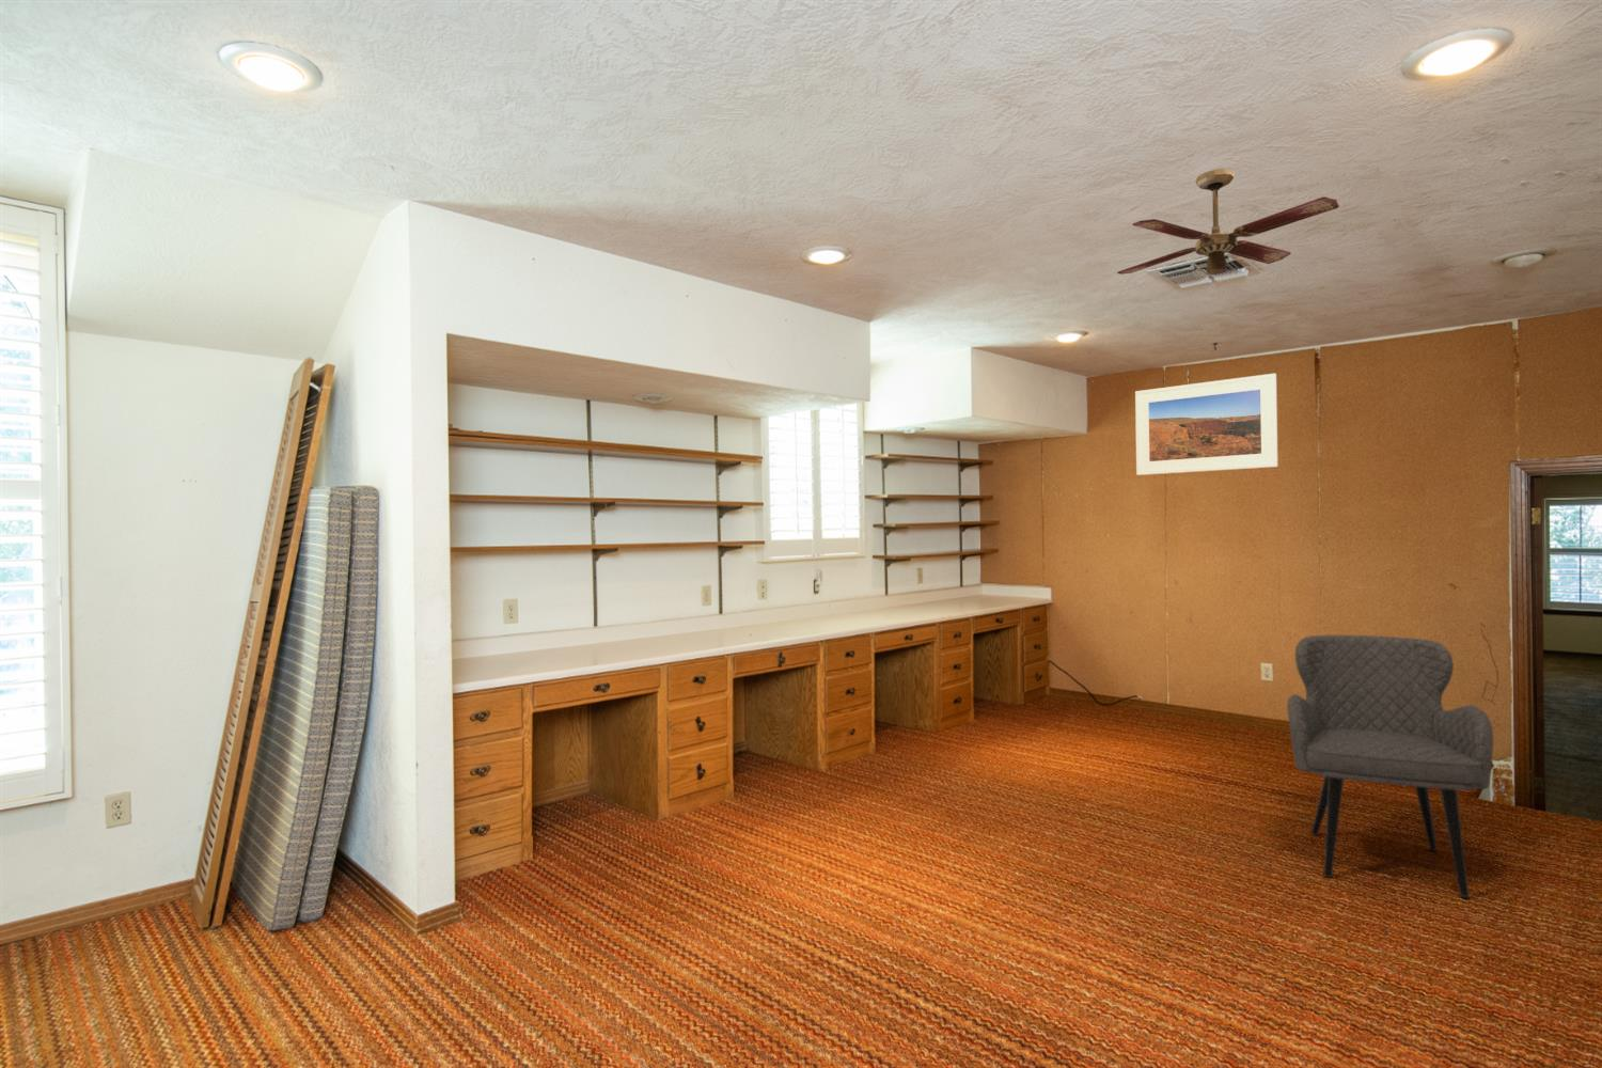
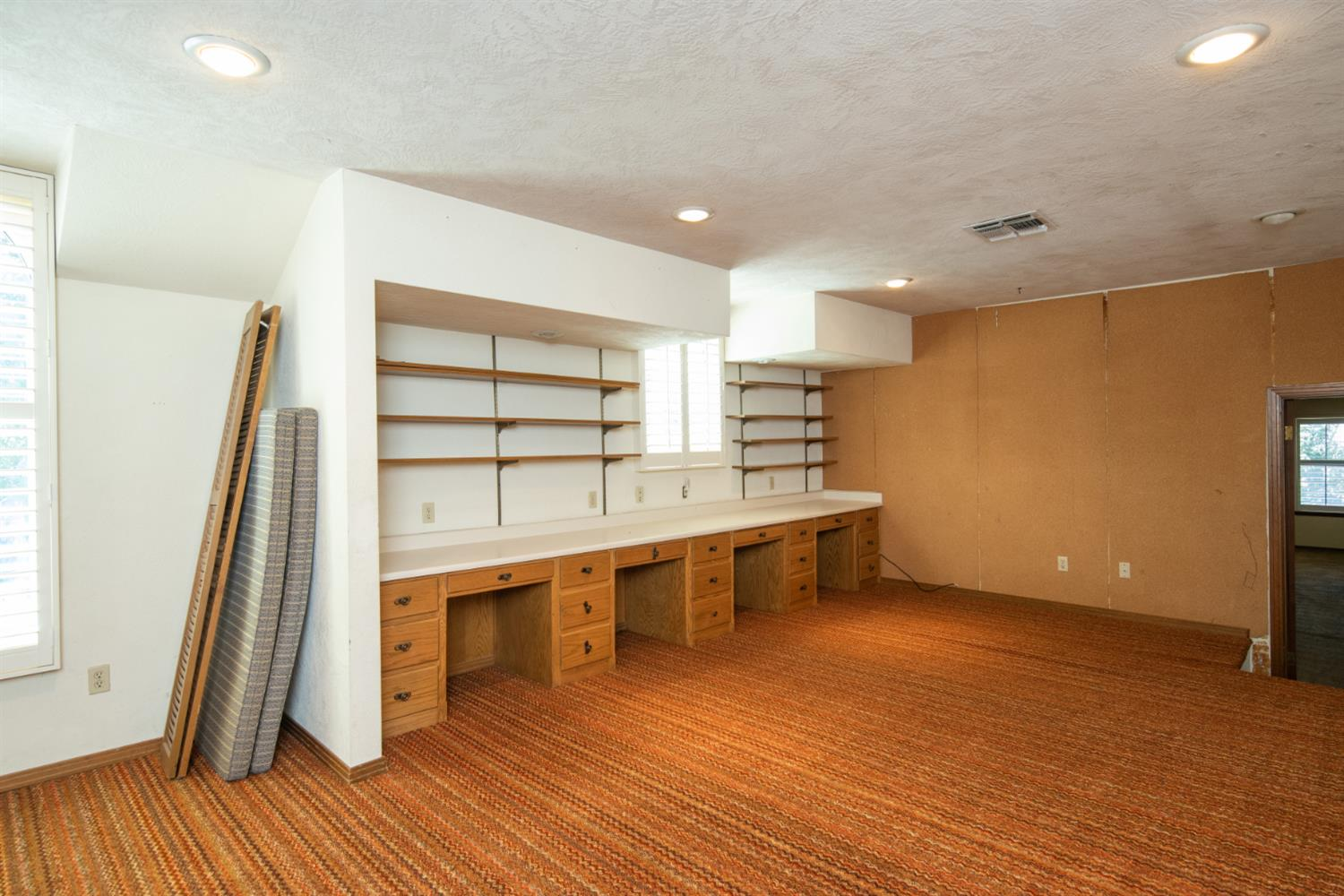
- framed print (1203, 427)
- armchair (1380, 753)
- ceiling fan (1216, 224)
